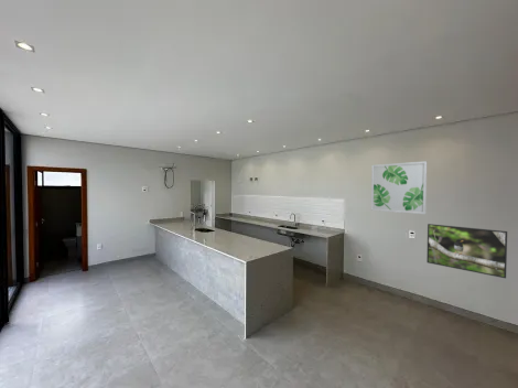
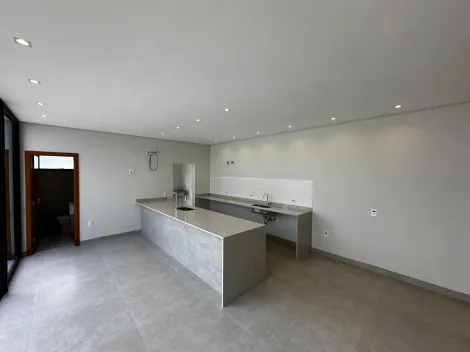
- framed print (463, 248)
- wall art (397, 187)
